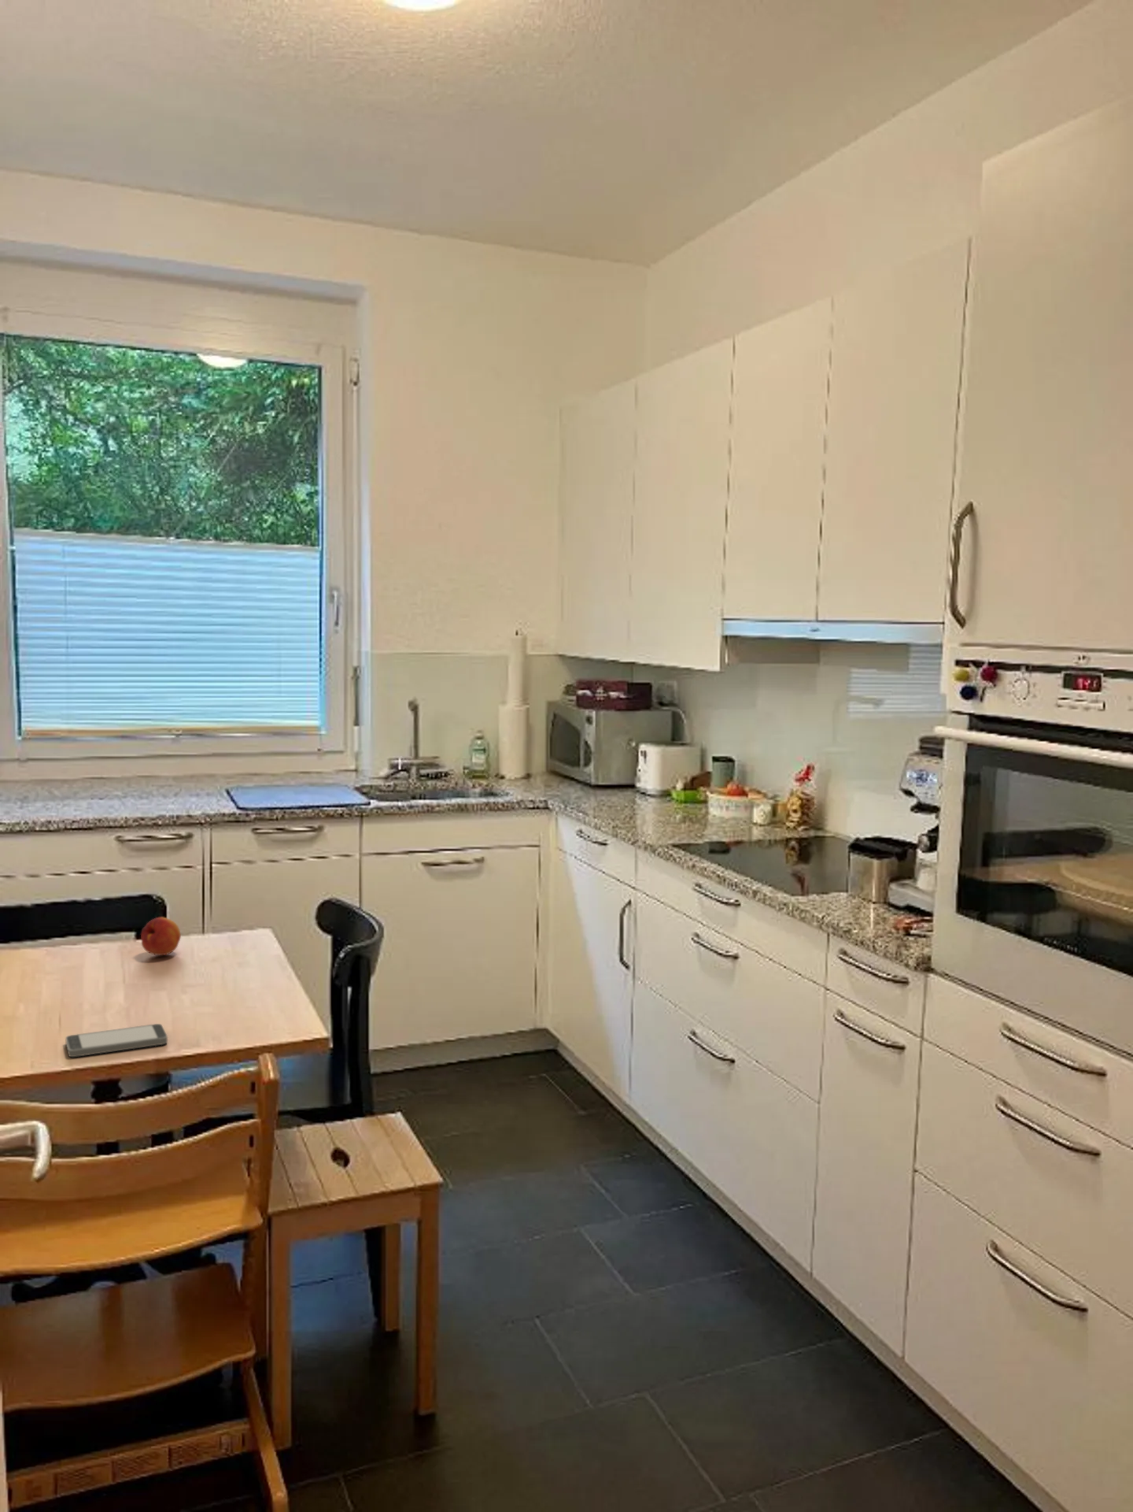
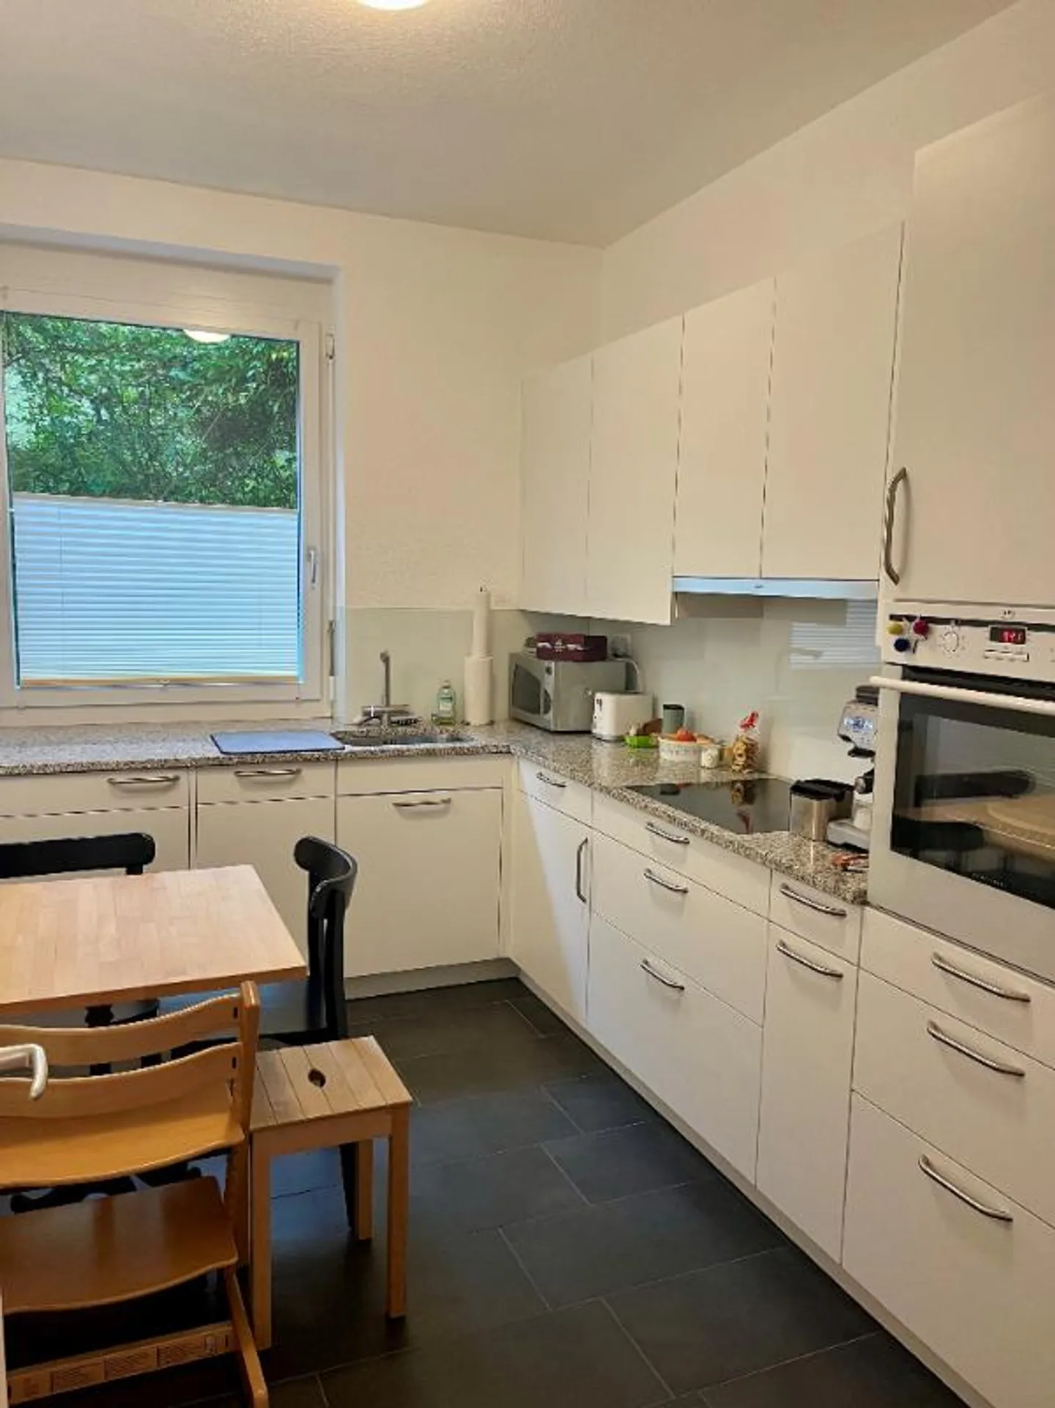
- smartphone (117, 1039)
- fruit (161, 936)
